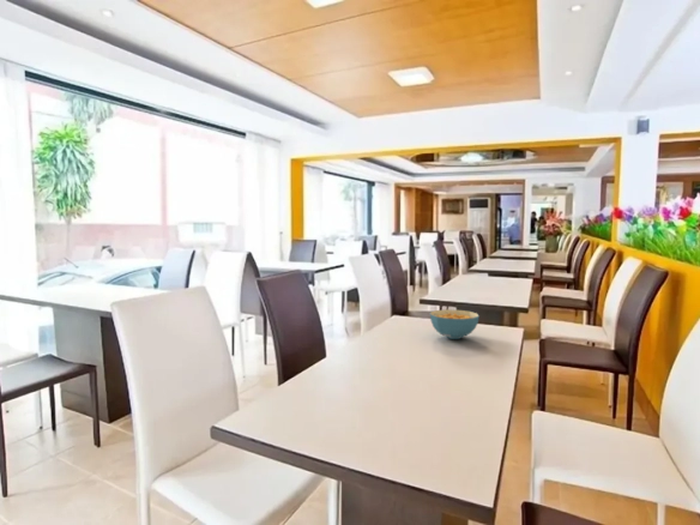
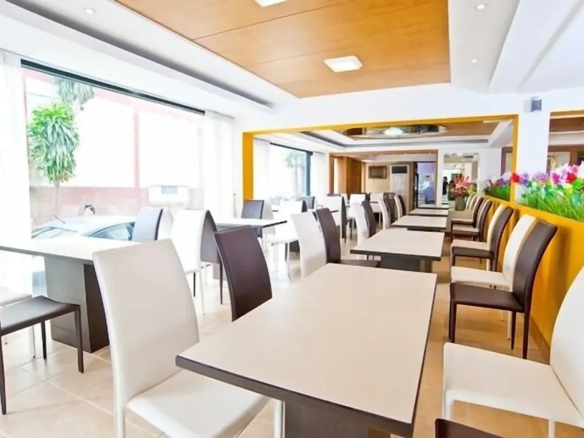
- cereal bowl (453, 325)
